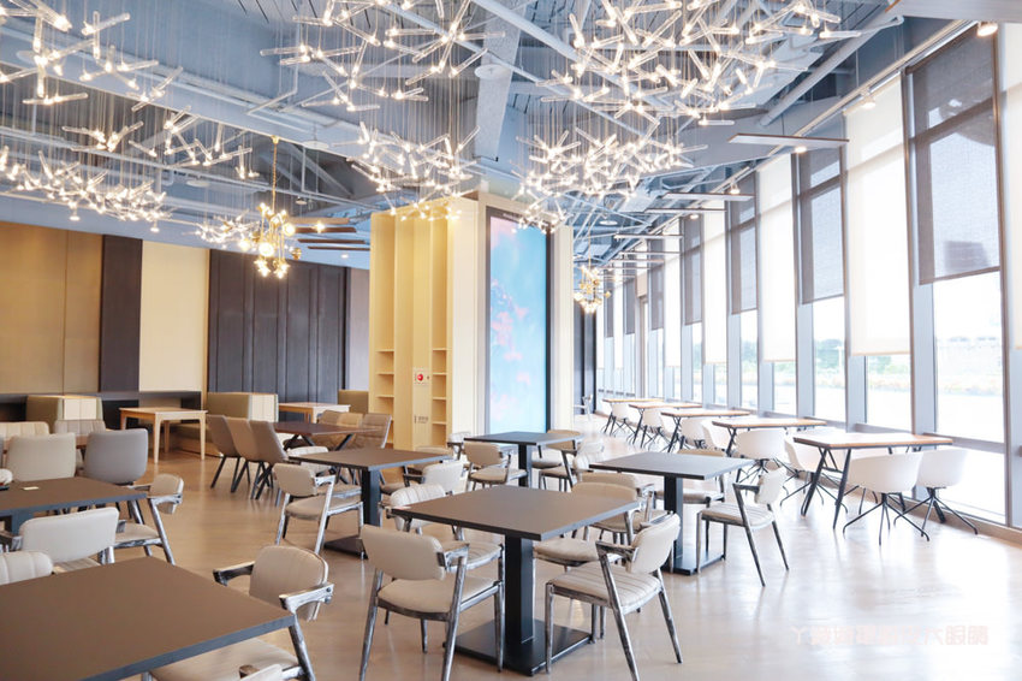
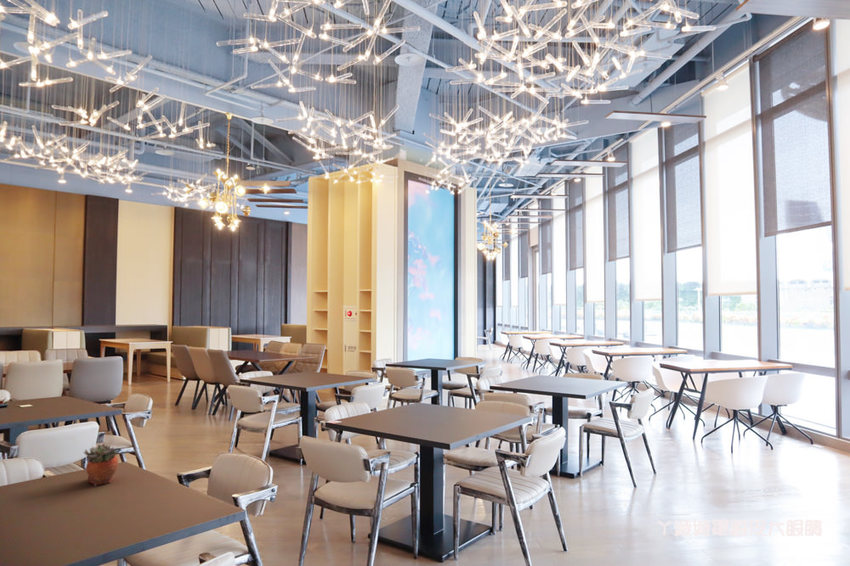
+ succulent planter (100, 462)
